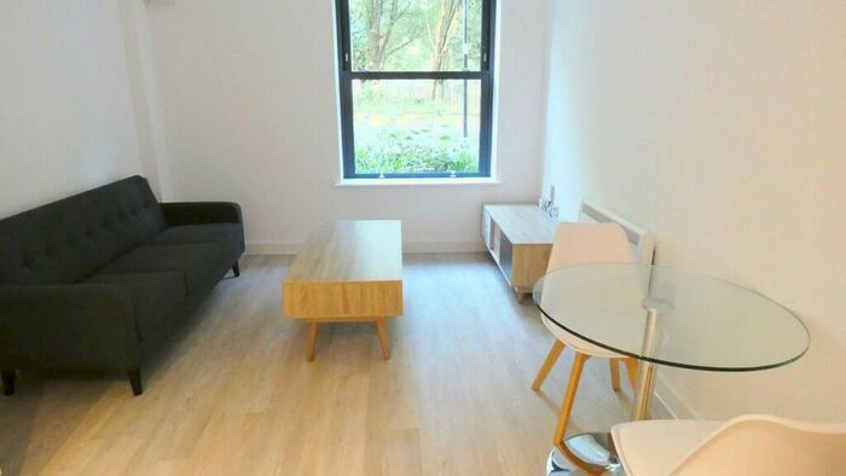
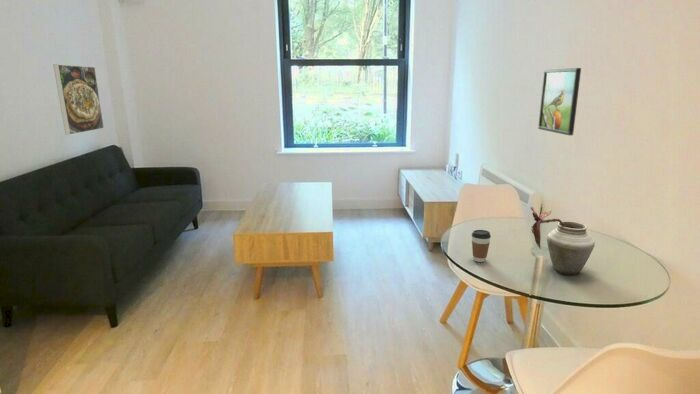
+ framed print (557, 101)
+ vase (560, 240)
+ coffee cup (480, 245)
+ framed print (80, 99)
